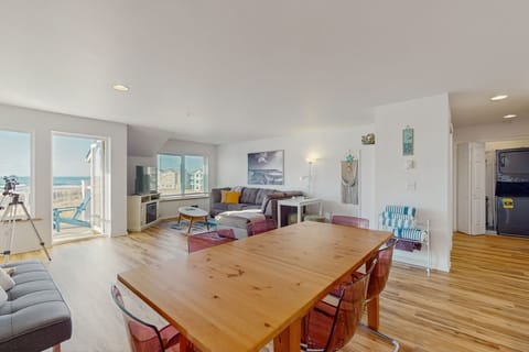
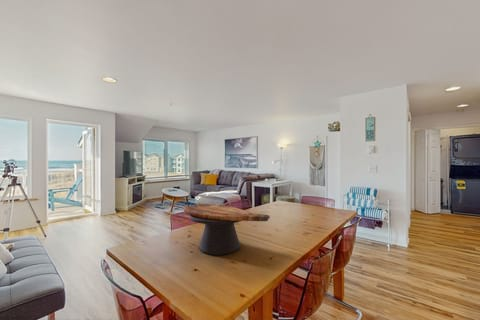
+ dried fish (222, 228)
